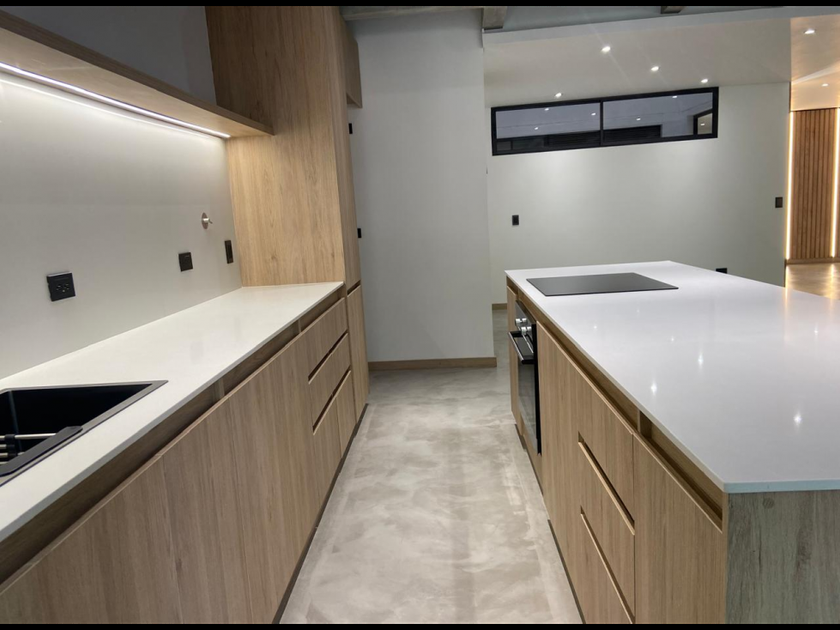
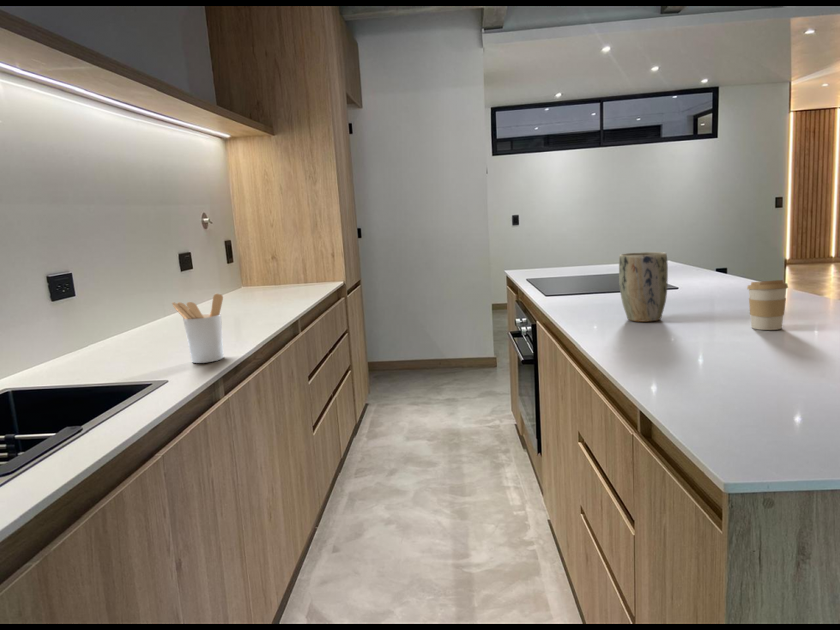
+ utensil holder (199, 328)
+ coffee cup (766, 303)
+ plant pot (643, 286)
